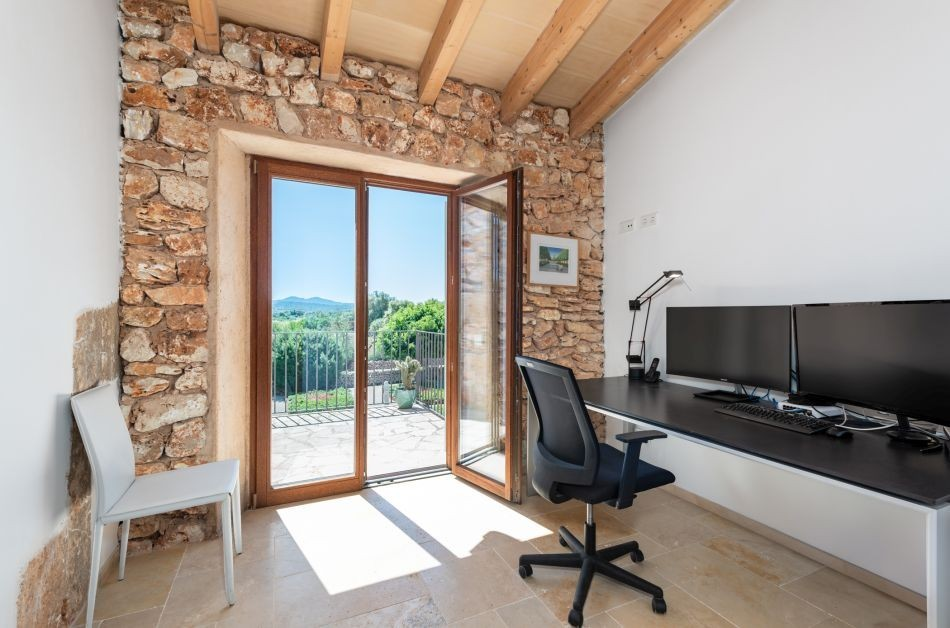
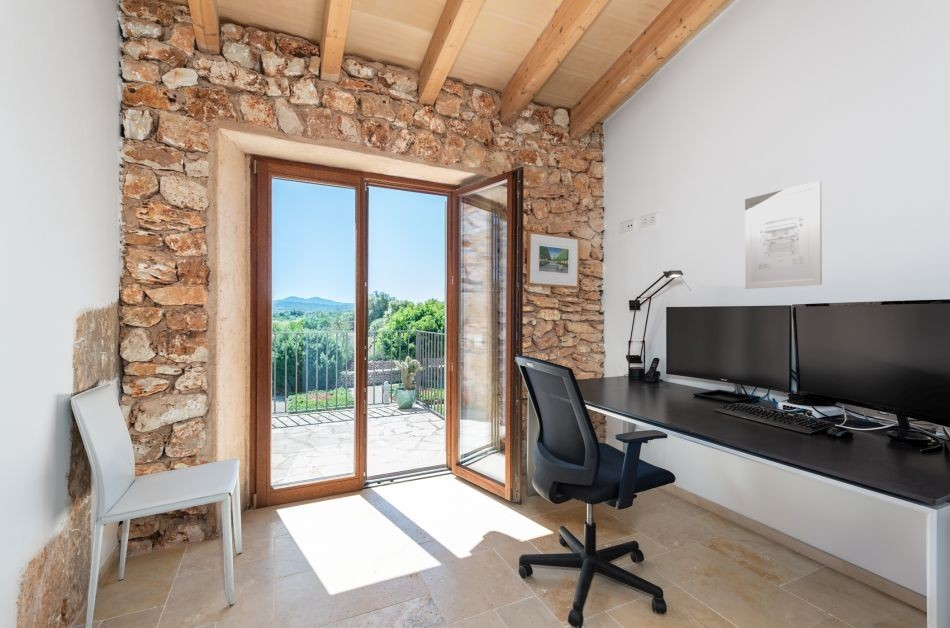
+ wall art (780, 238)
